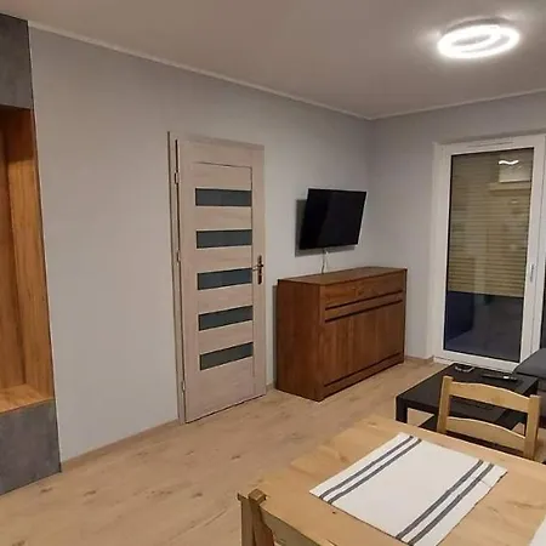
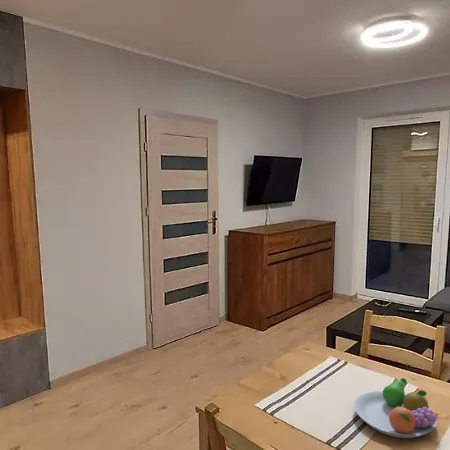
+ fruit bowl (396, 403)
